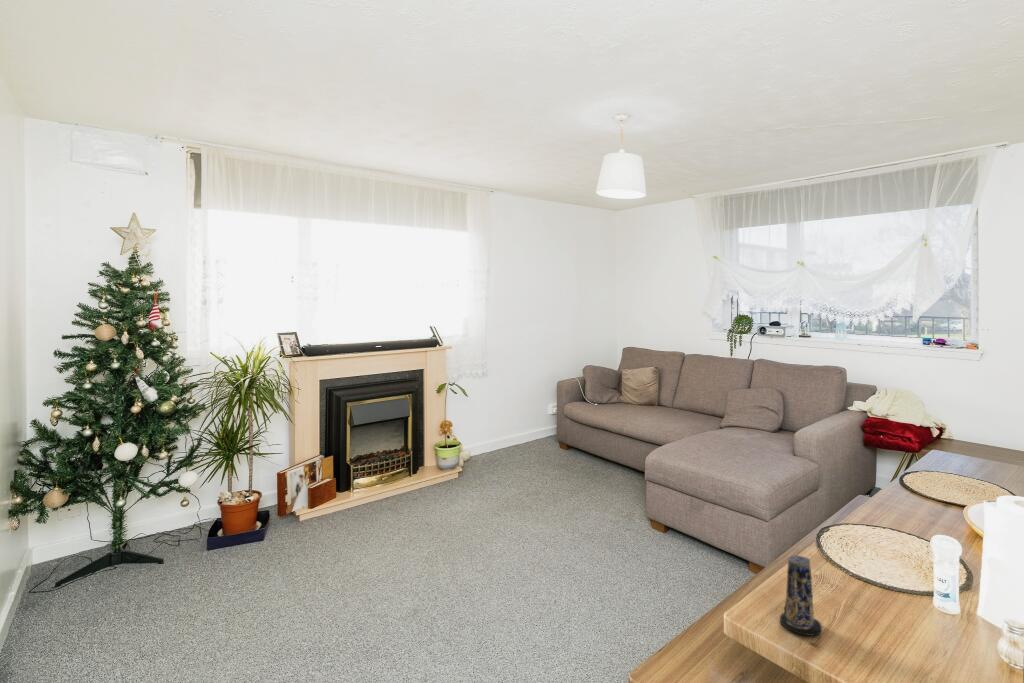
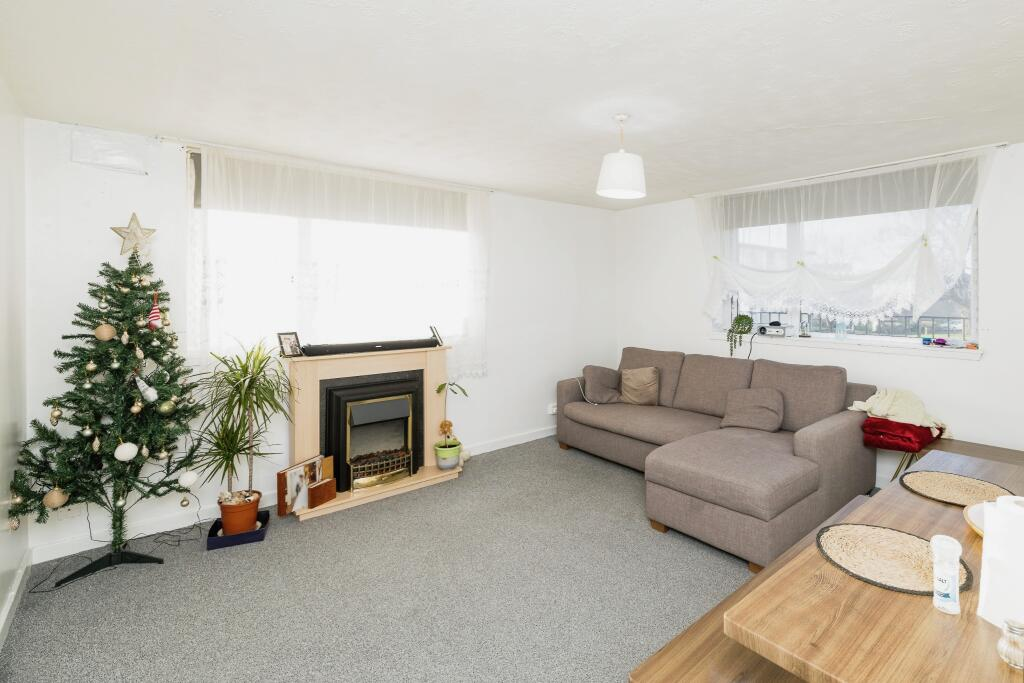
- candle (800, 592)
